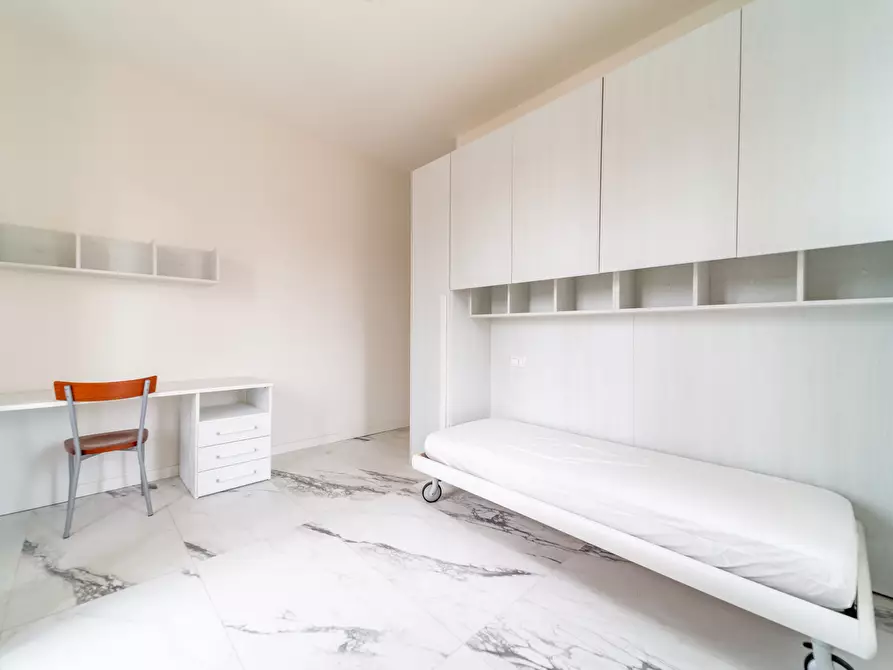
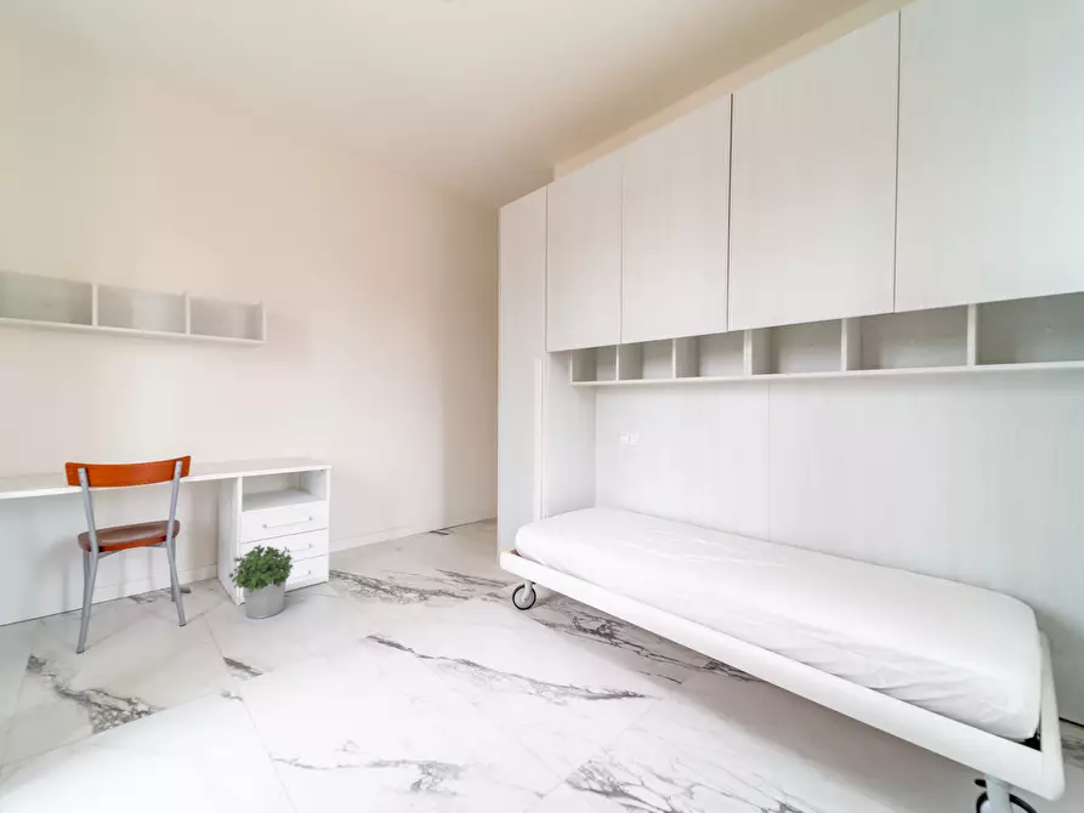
+ potted plant (262, 580)
